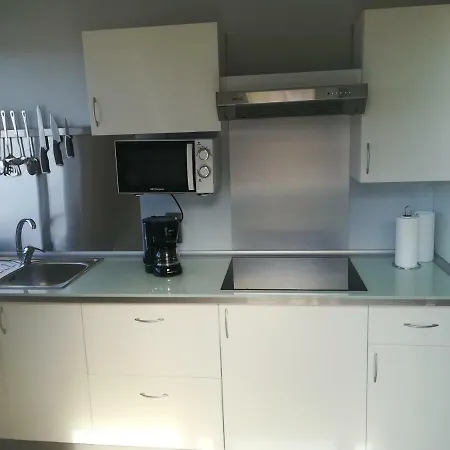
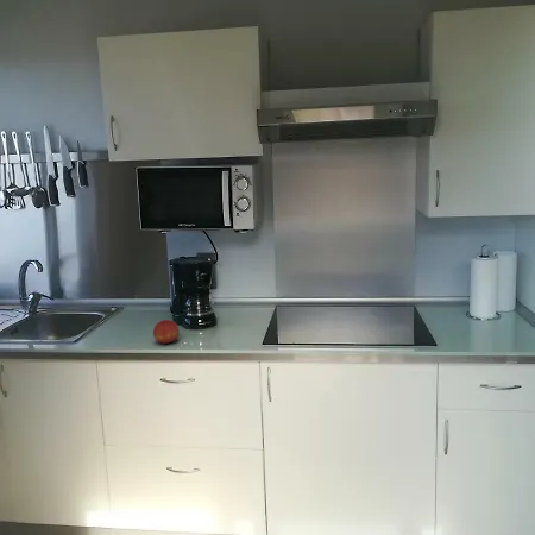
+ fruit (165, 331)
